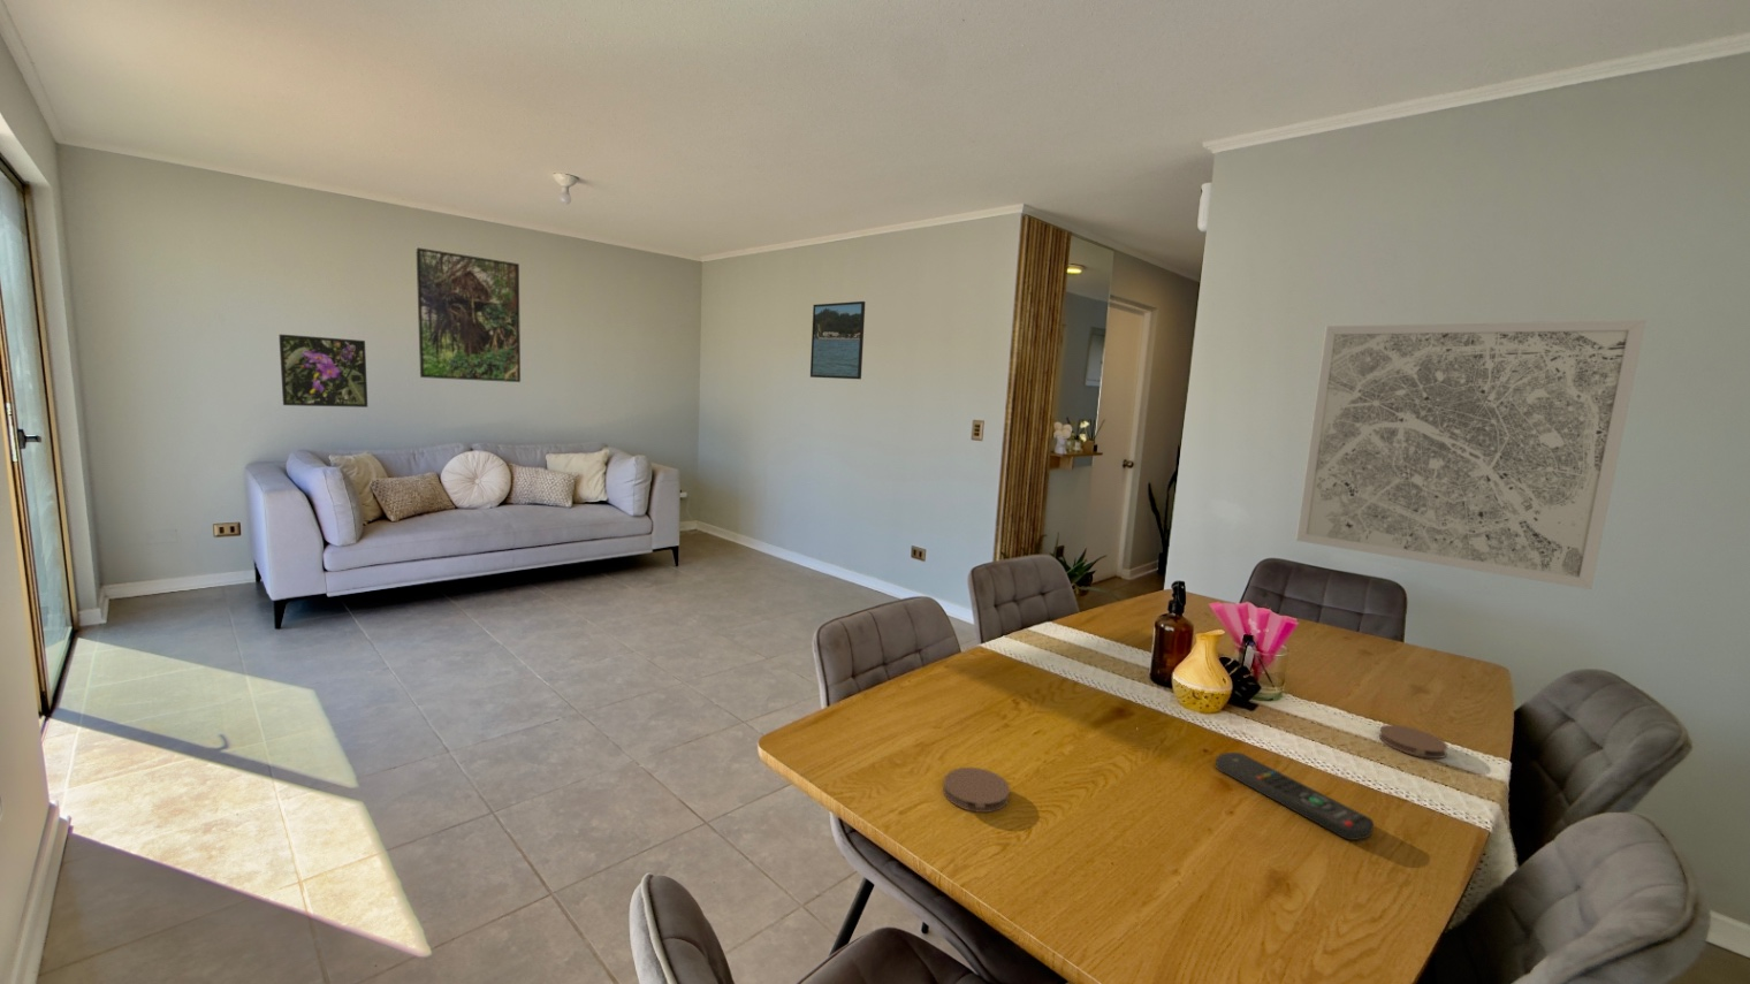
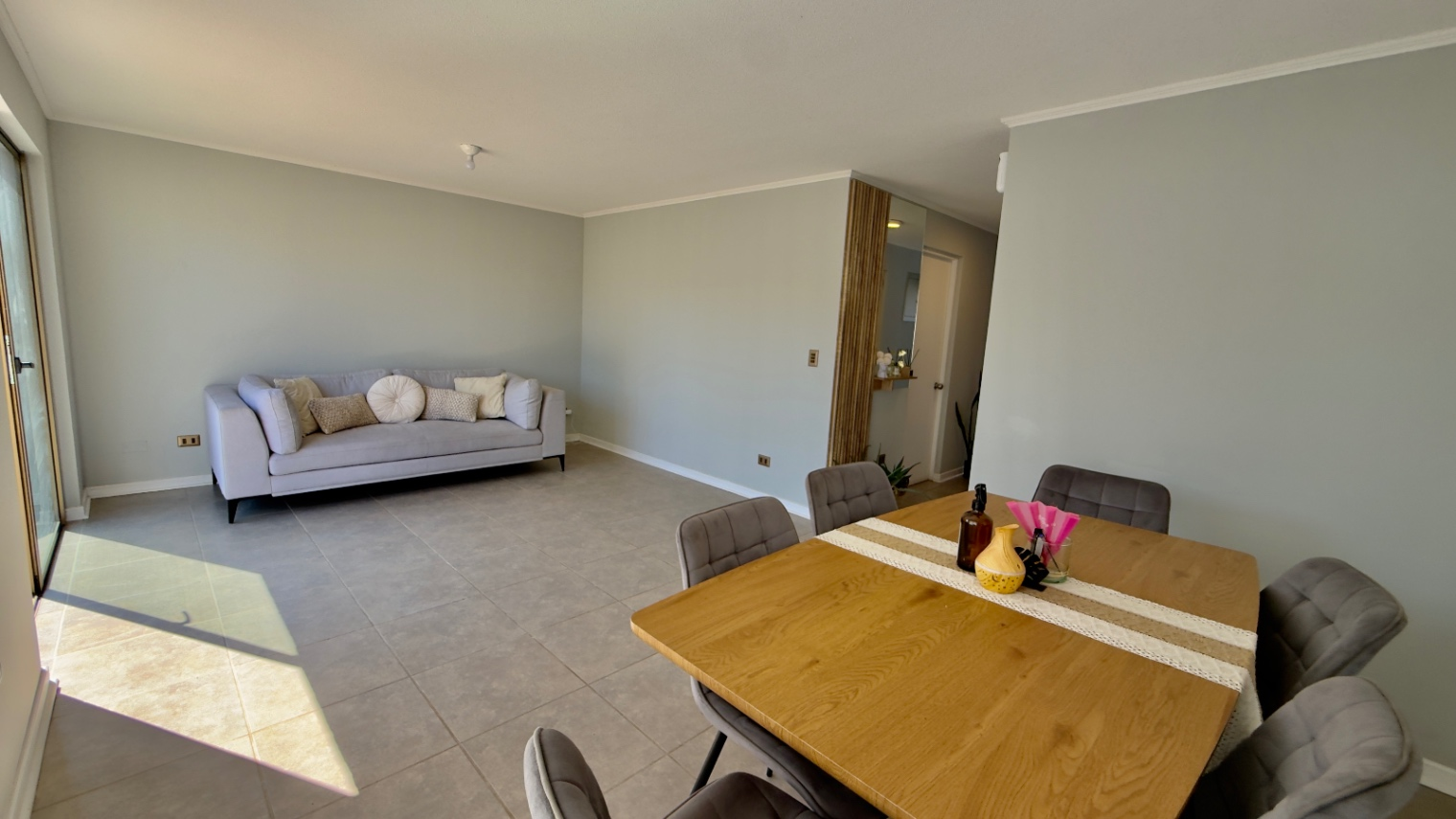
- coaster (1412, 741)
- wall art (1446, 446)
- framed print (325, 371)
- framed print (471, 317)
- remote control (1288, 791)
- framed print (835, 341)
- coaster (975, 788)
